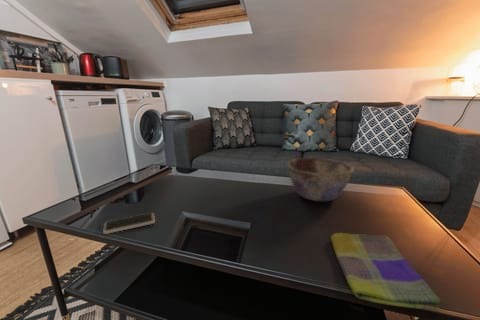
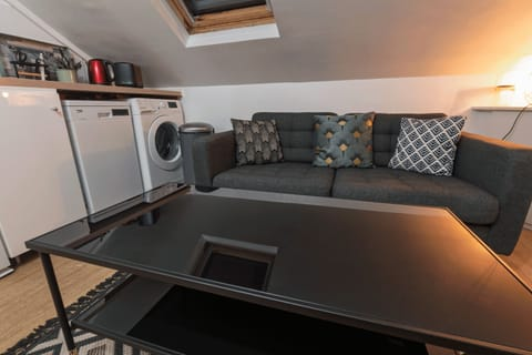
- bowl (317, 181)
- smartphone (130, 222)
- dish towel (374, 262)
